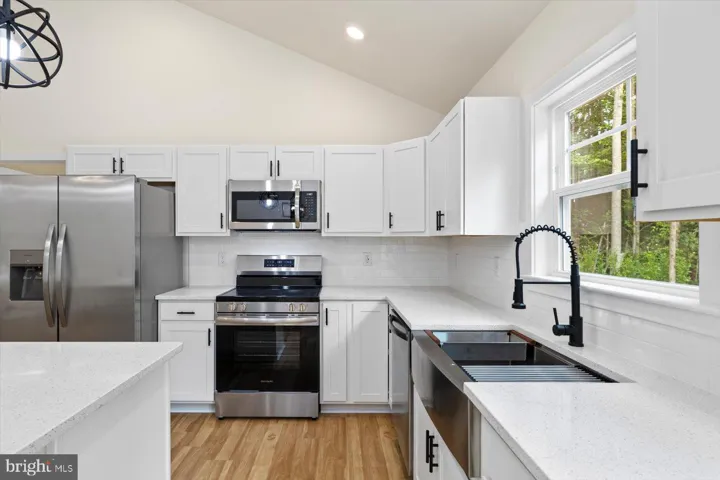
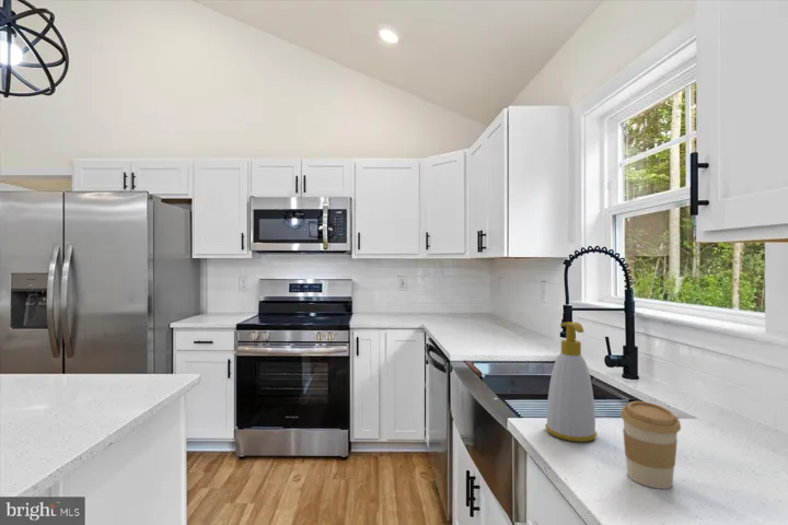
+ coffee cup (649, 442)
+ soap bottle (570, 377)
